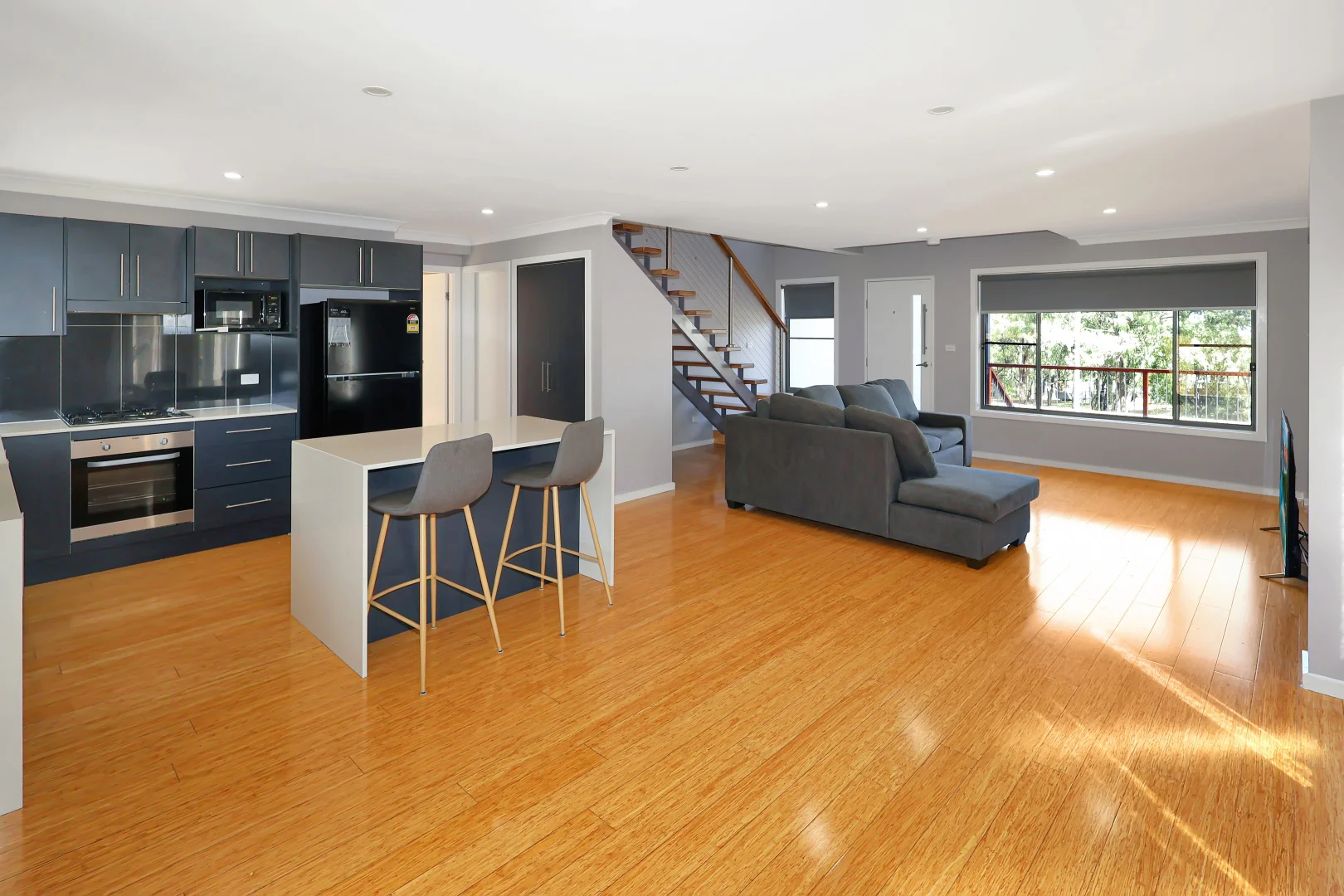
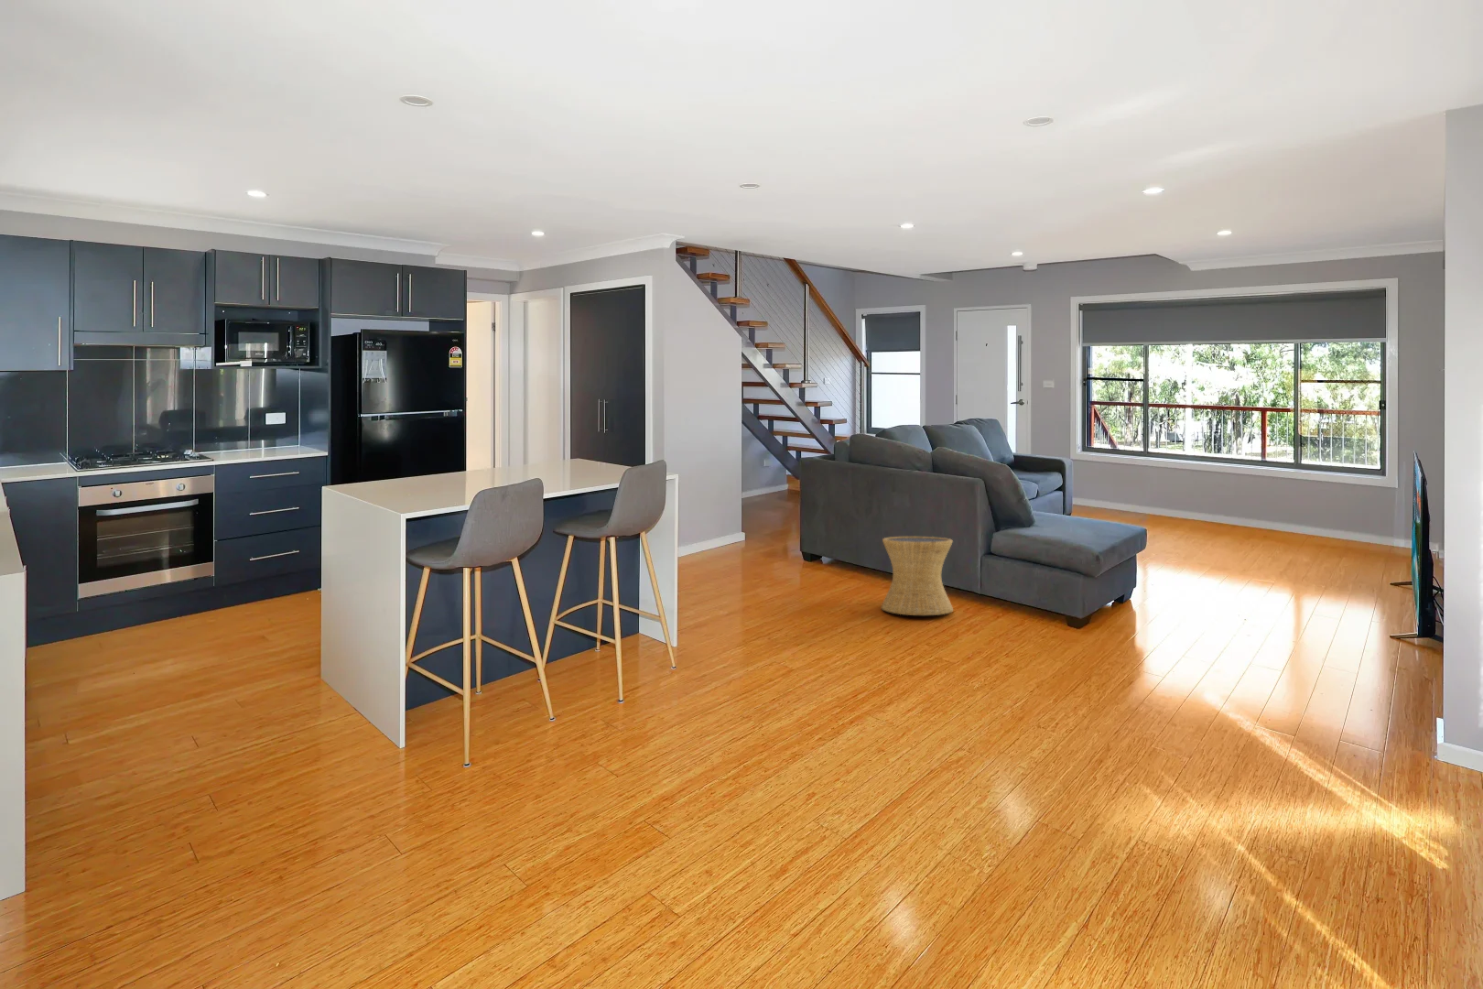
+ side table (916, 574)
